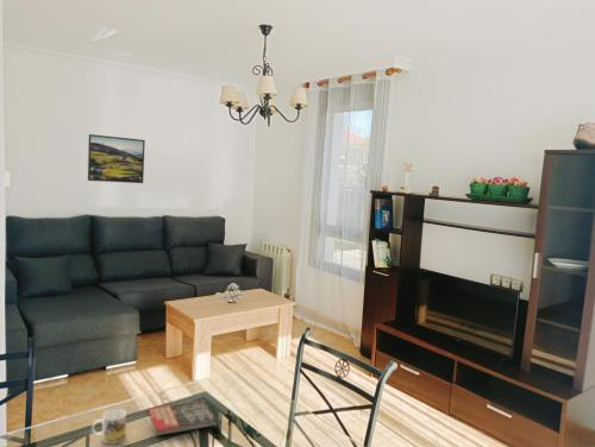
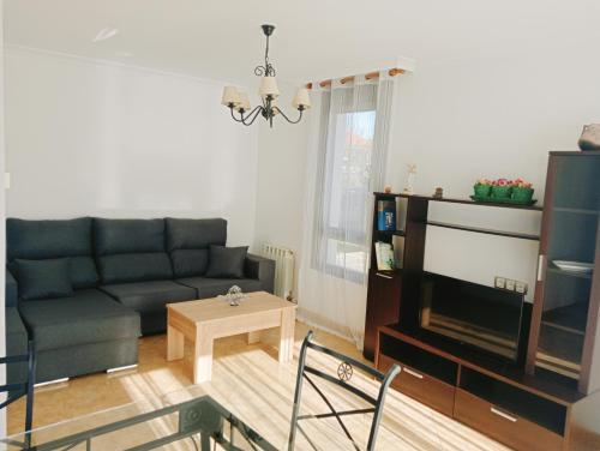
- mug (108, 426)
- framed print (117, 159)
- book (181, 416)
